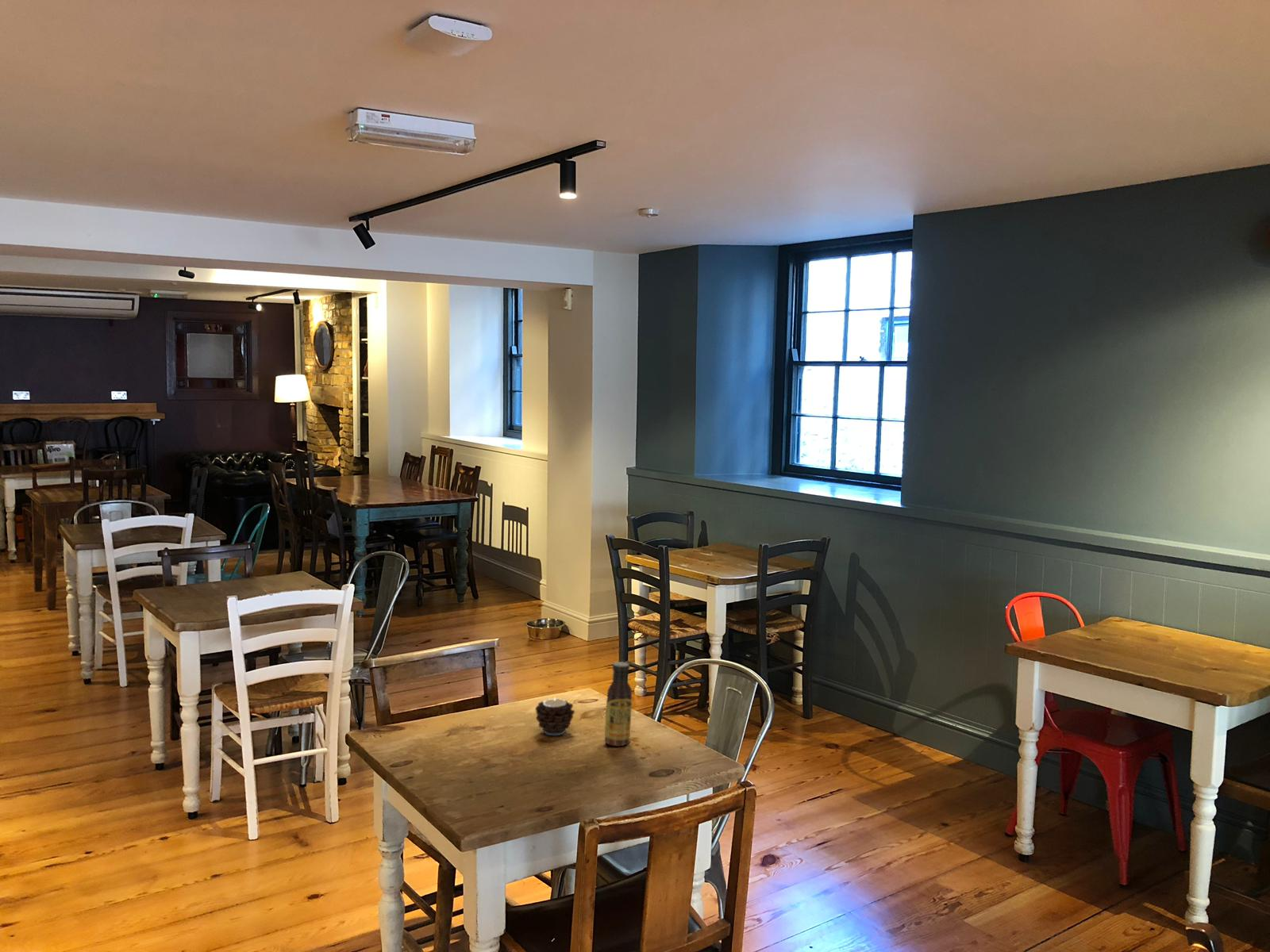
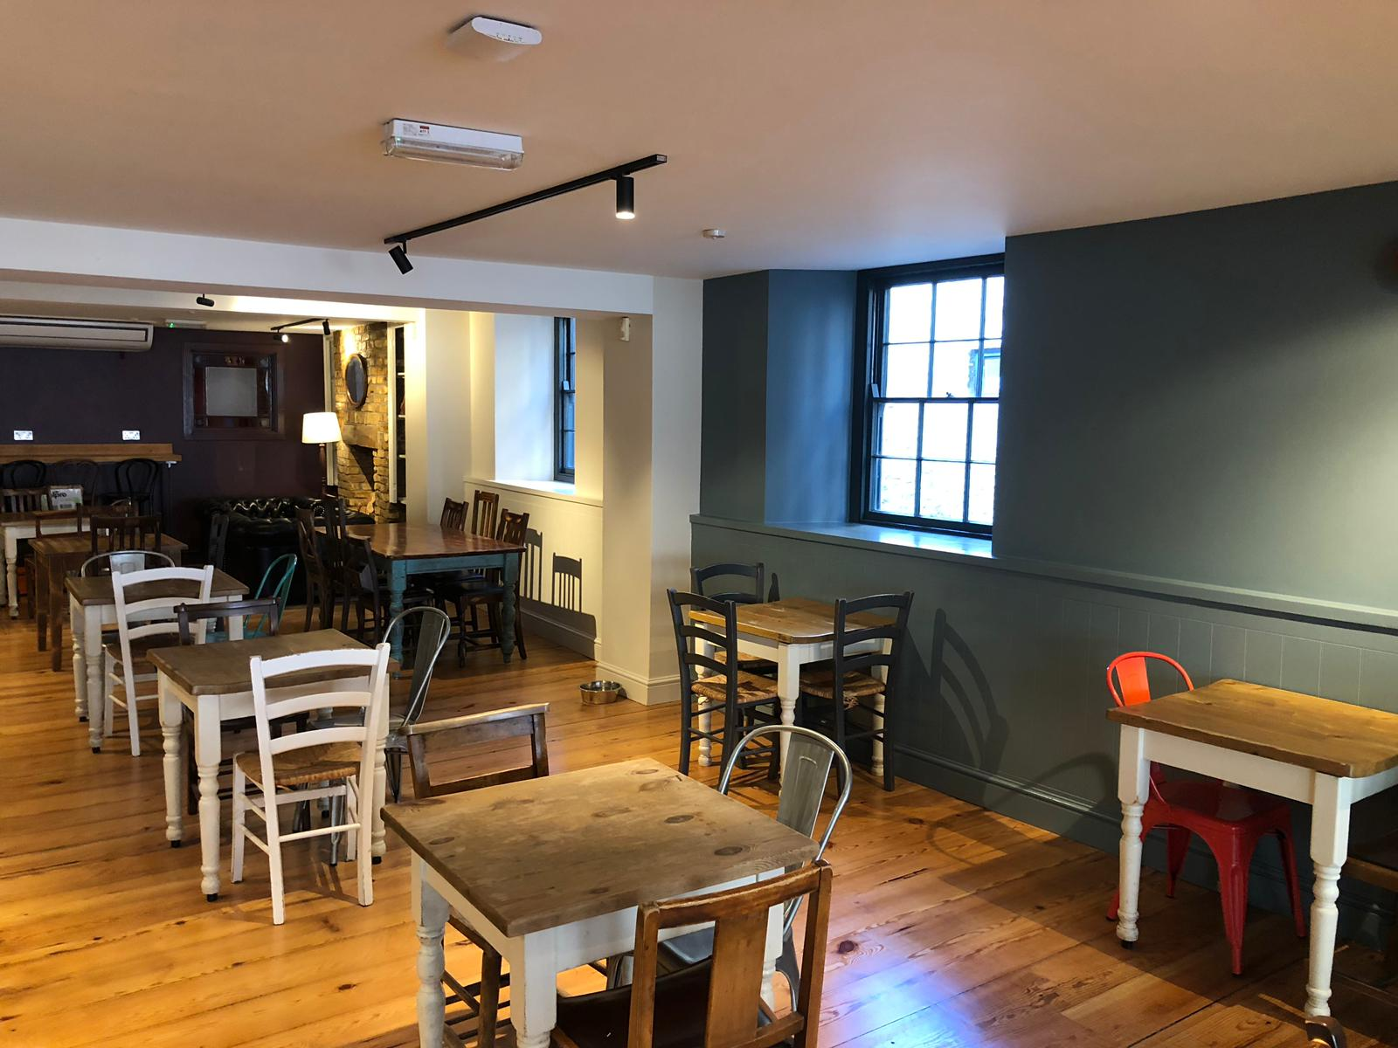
- sauce bottle (618, 703)
- candle (554, 714)
